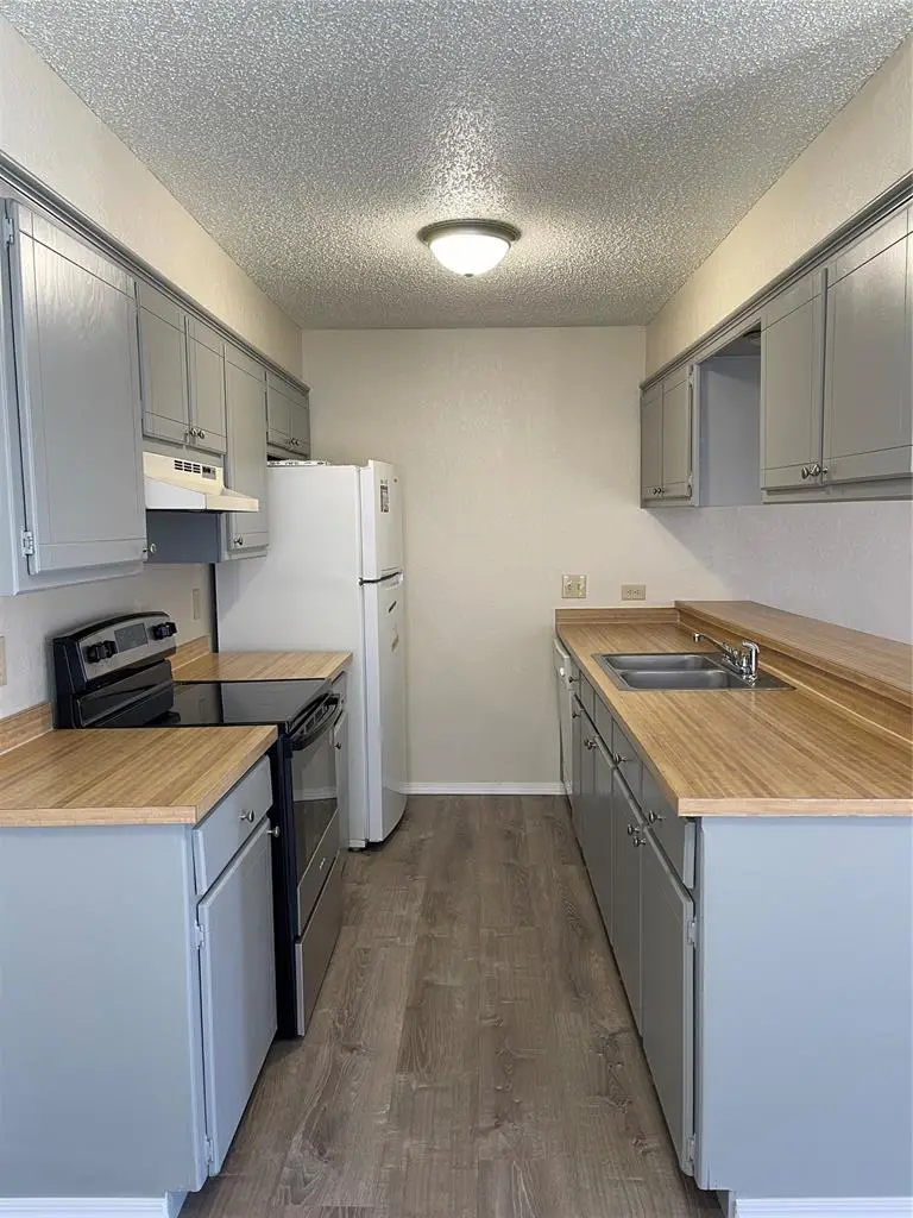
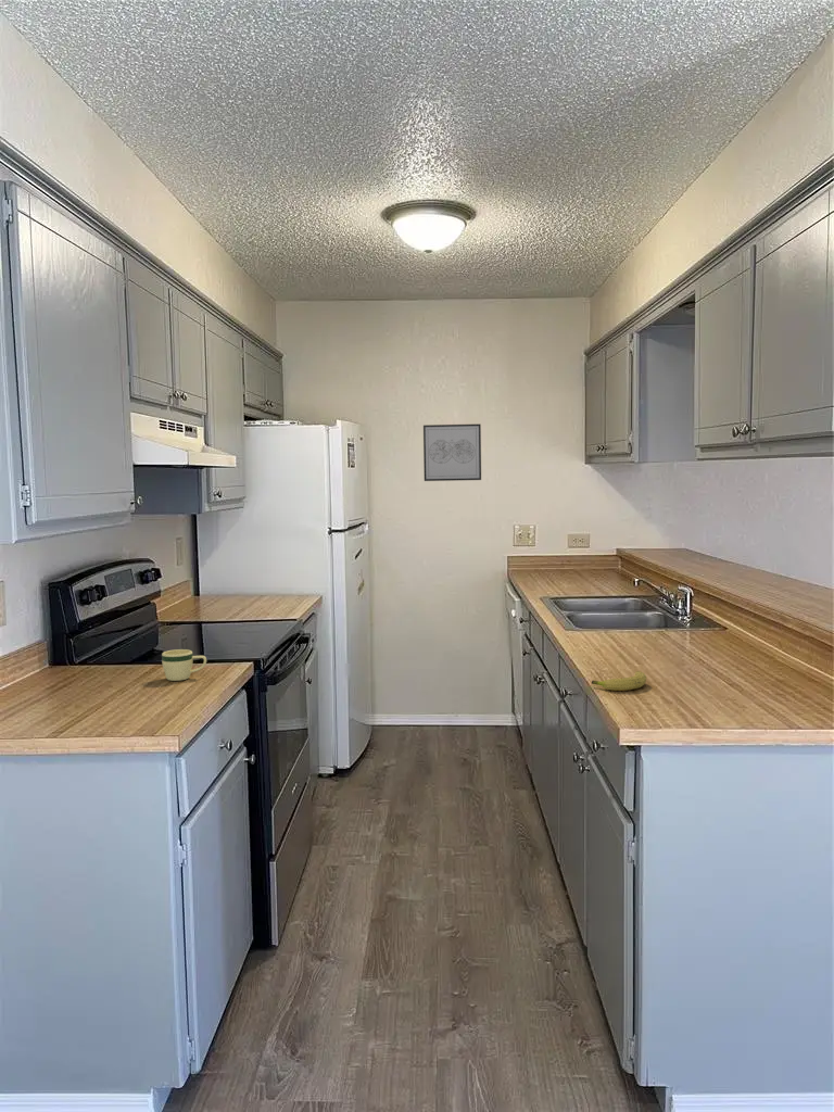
+ mug (185, 665)
+ fruit (619, 680)
+ wall art (452, 452)
